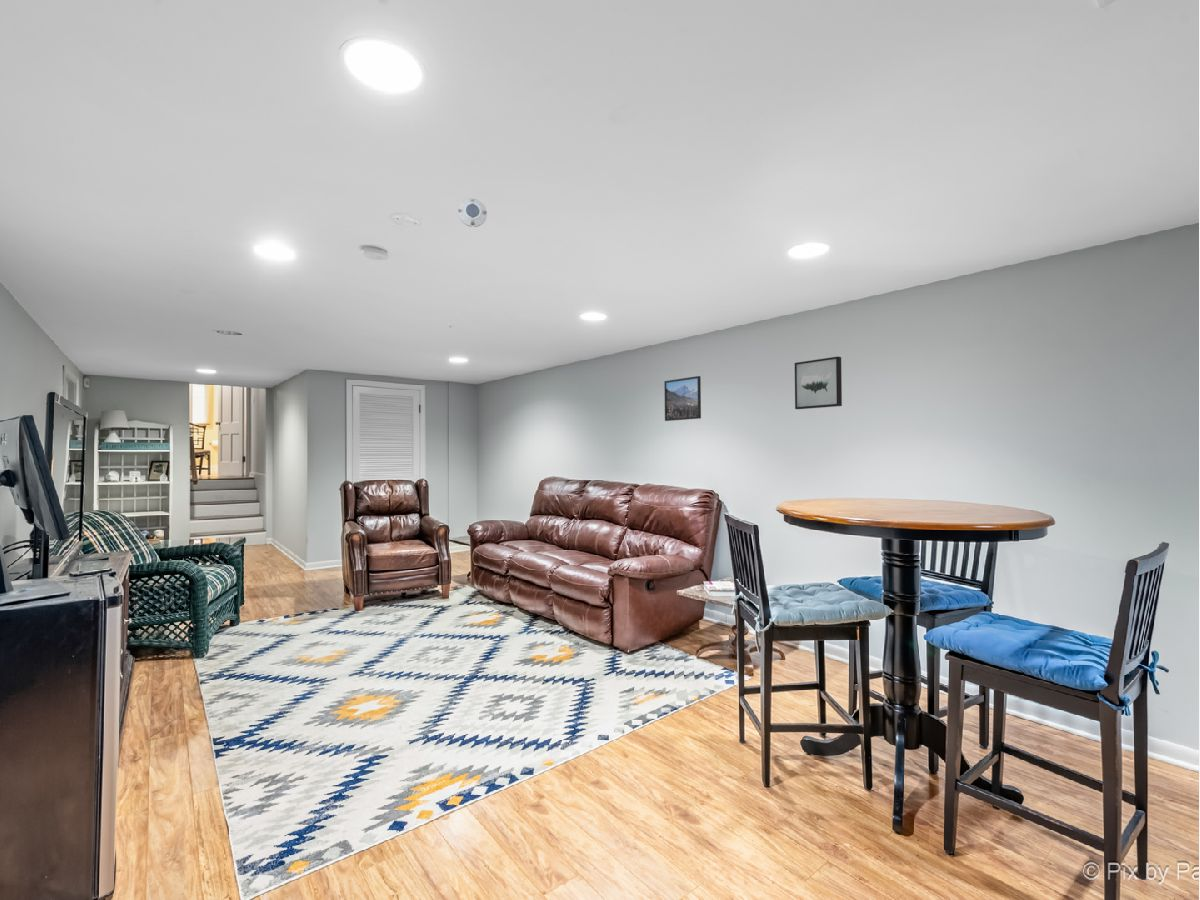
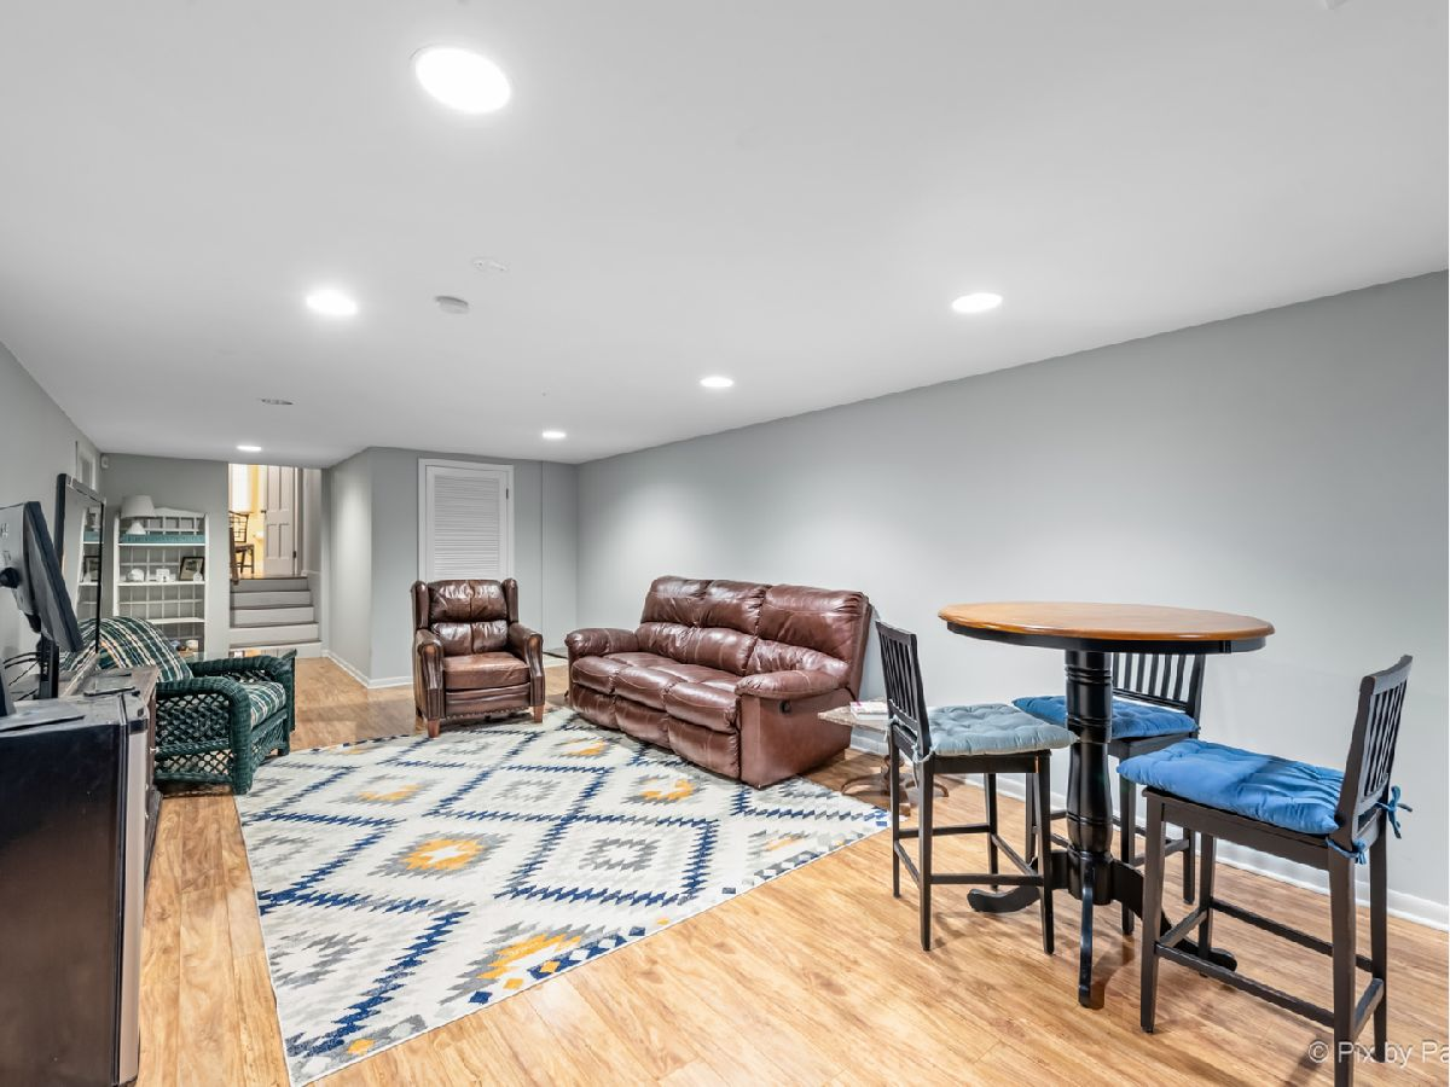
- smoke detector (472, 211)
- wall art (817, 383)
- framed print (682, 399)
